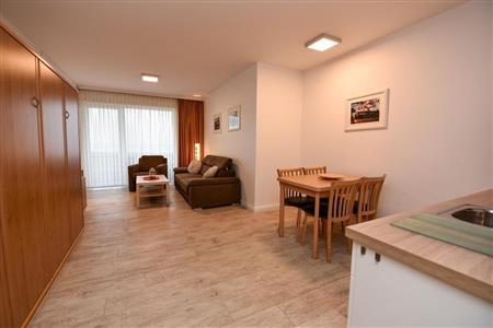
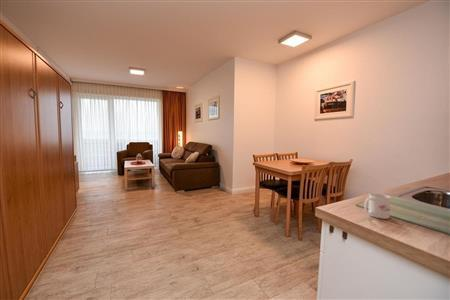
+ mug (375, 205)
